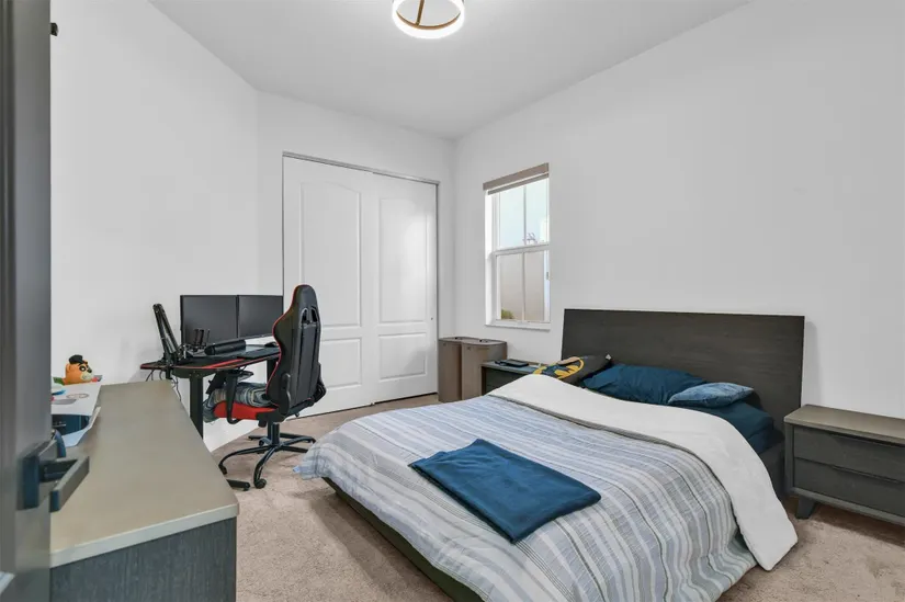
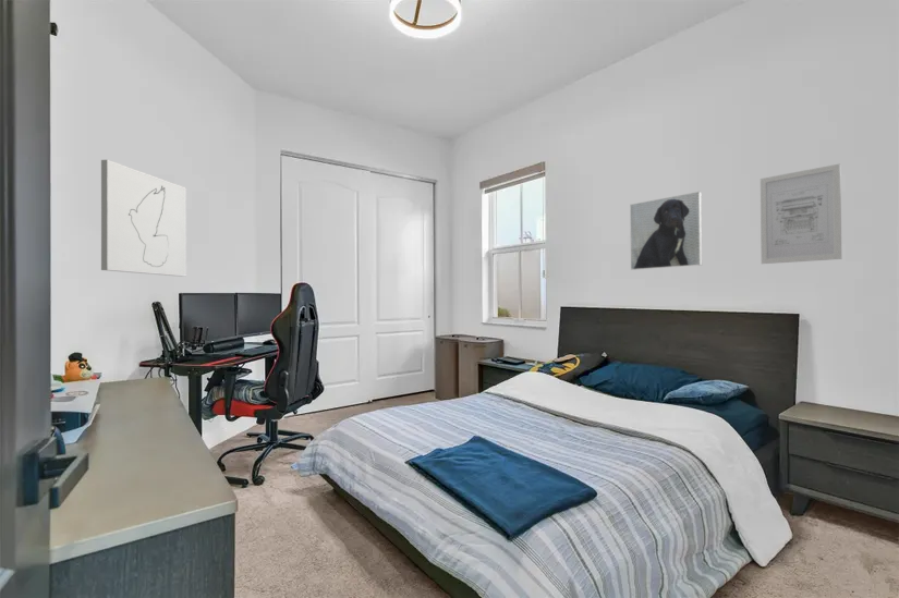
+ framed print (664, 233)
+ wall art (798, 216)
+ wall art (148, 224)
